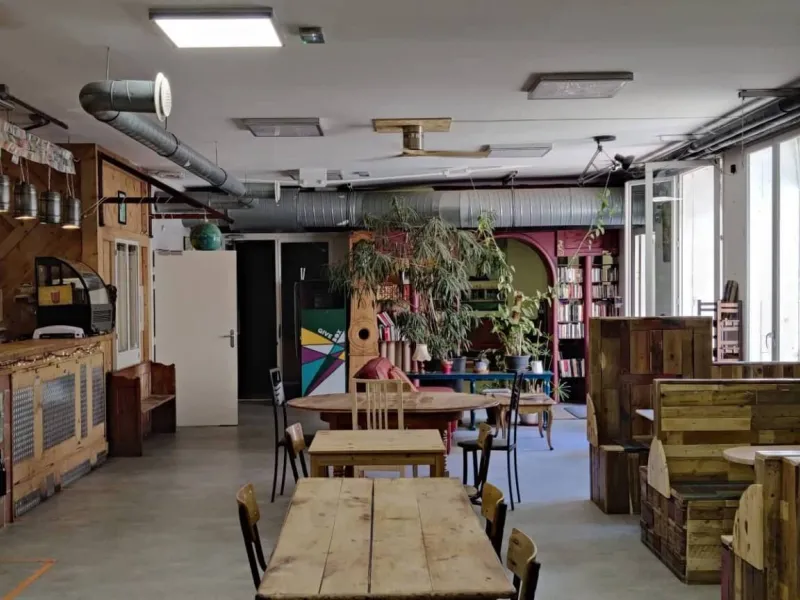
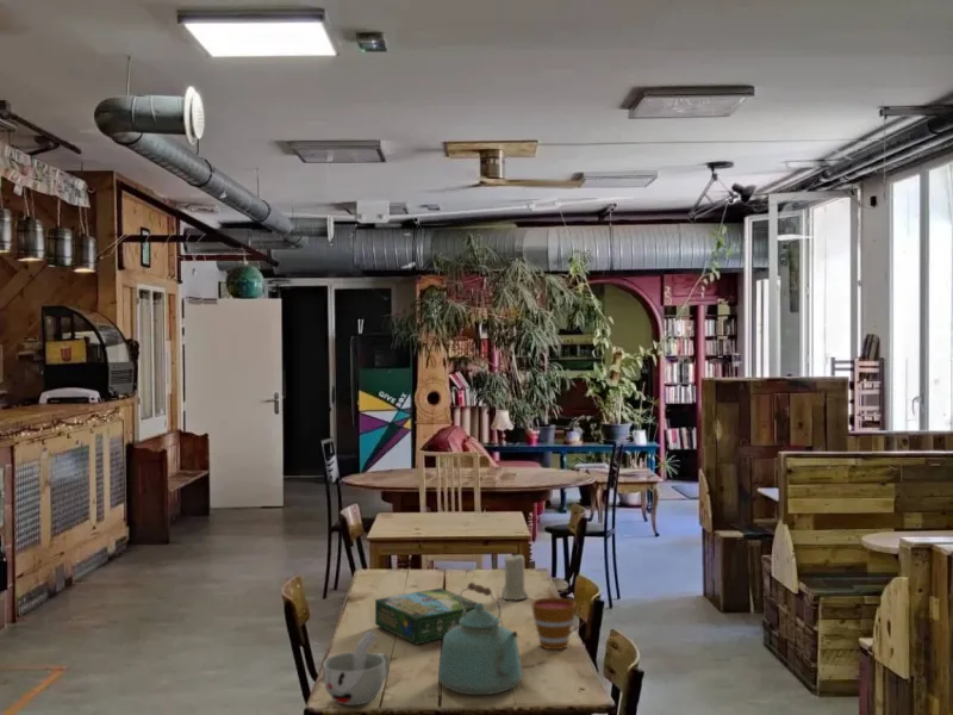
+ candle (515, 574)
+ board game (429, 614)
+ cup (558, 623)
+ kettle (485, 636)
+ cup (360, 666)
